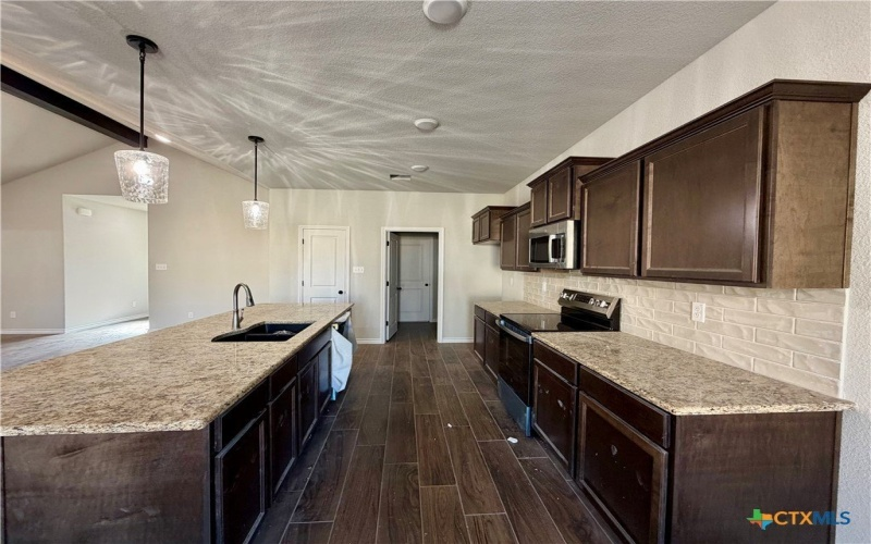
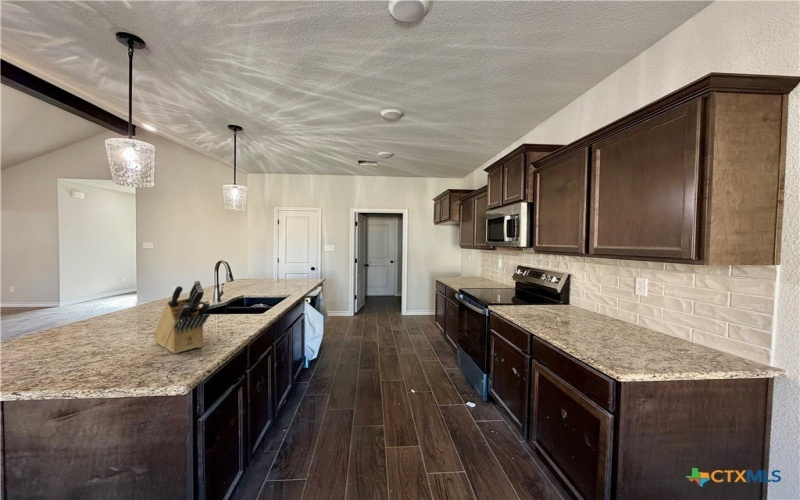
+ knife block (181, 313)
